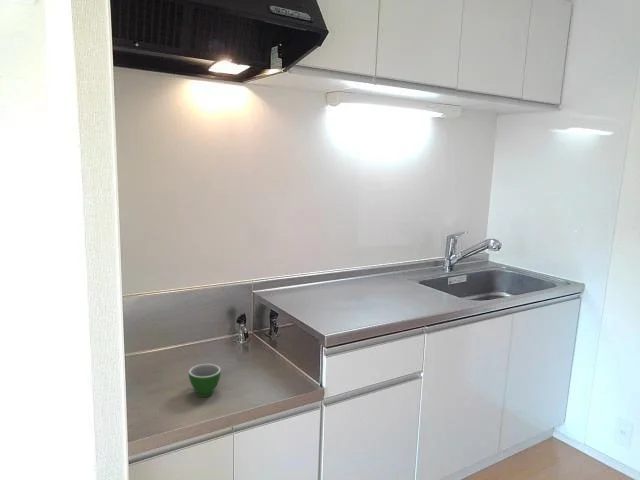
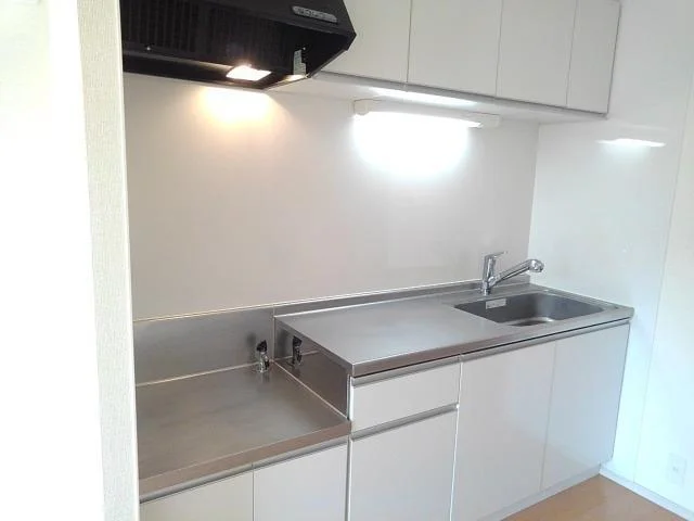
- teacup (204, 380)
